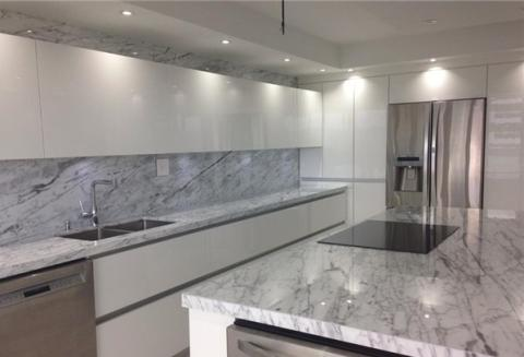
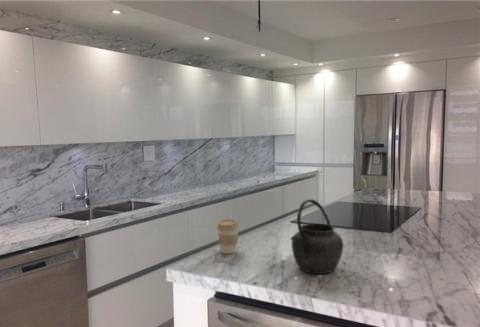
+ kettle (311, 235)
+ coffee cup (228, 236)
